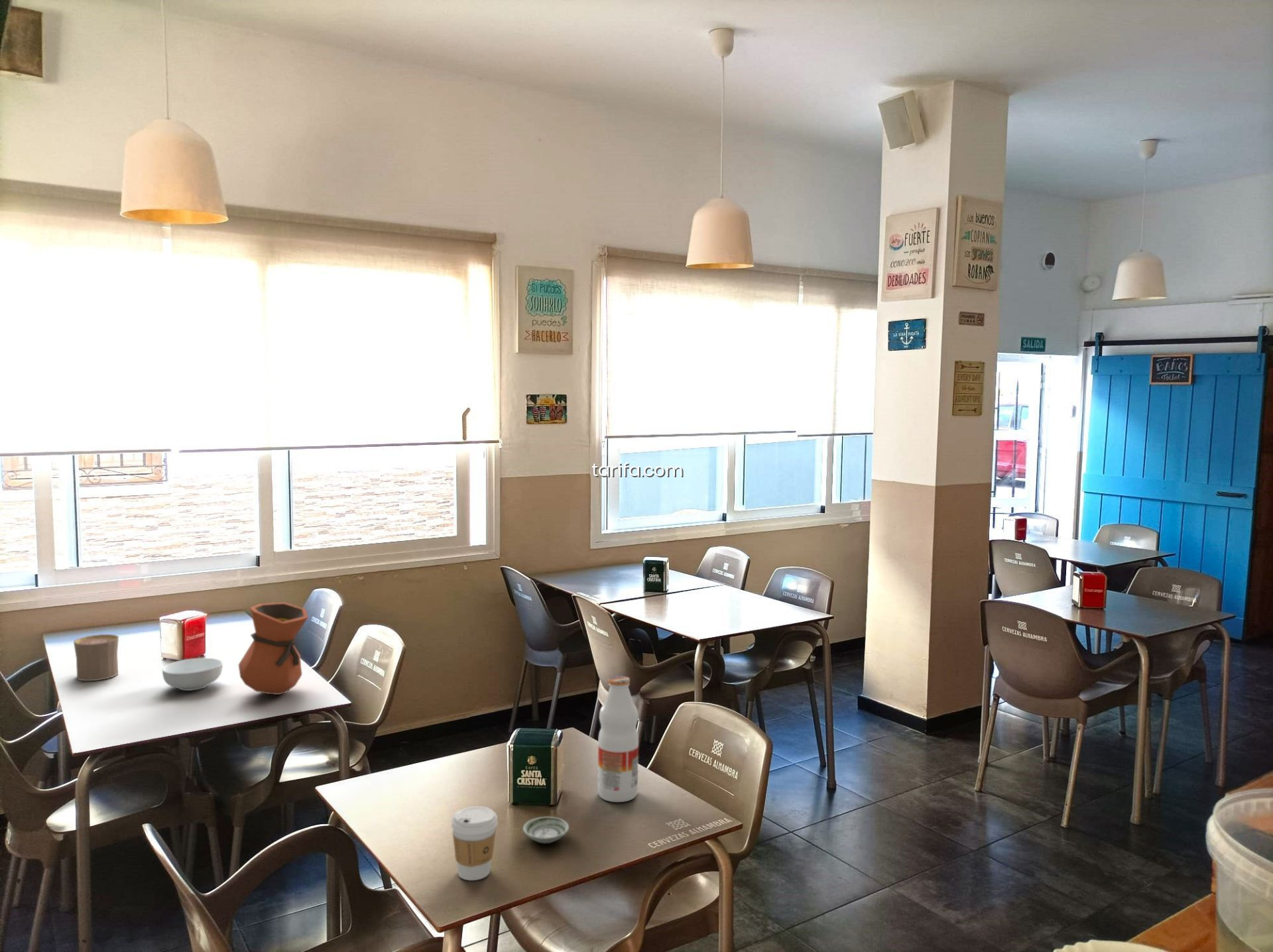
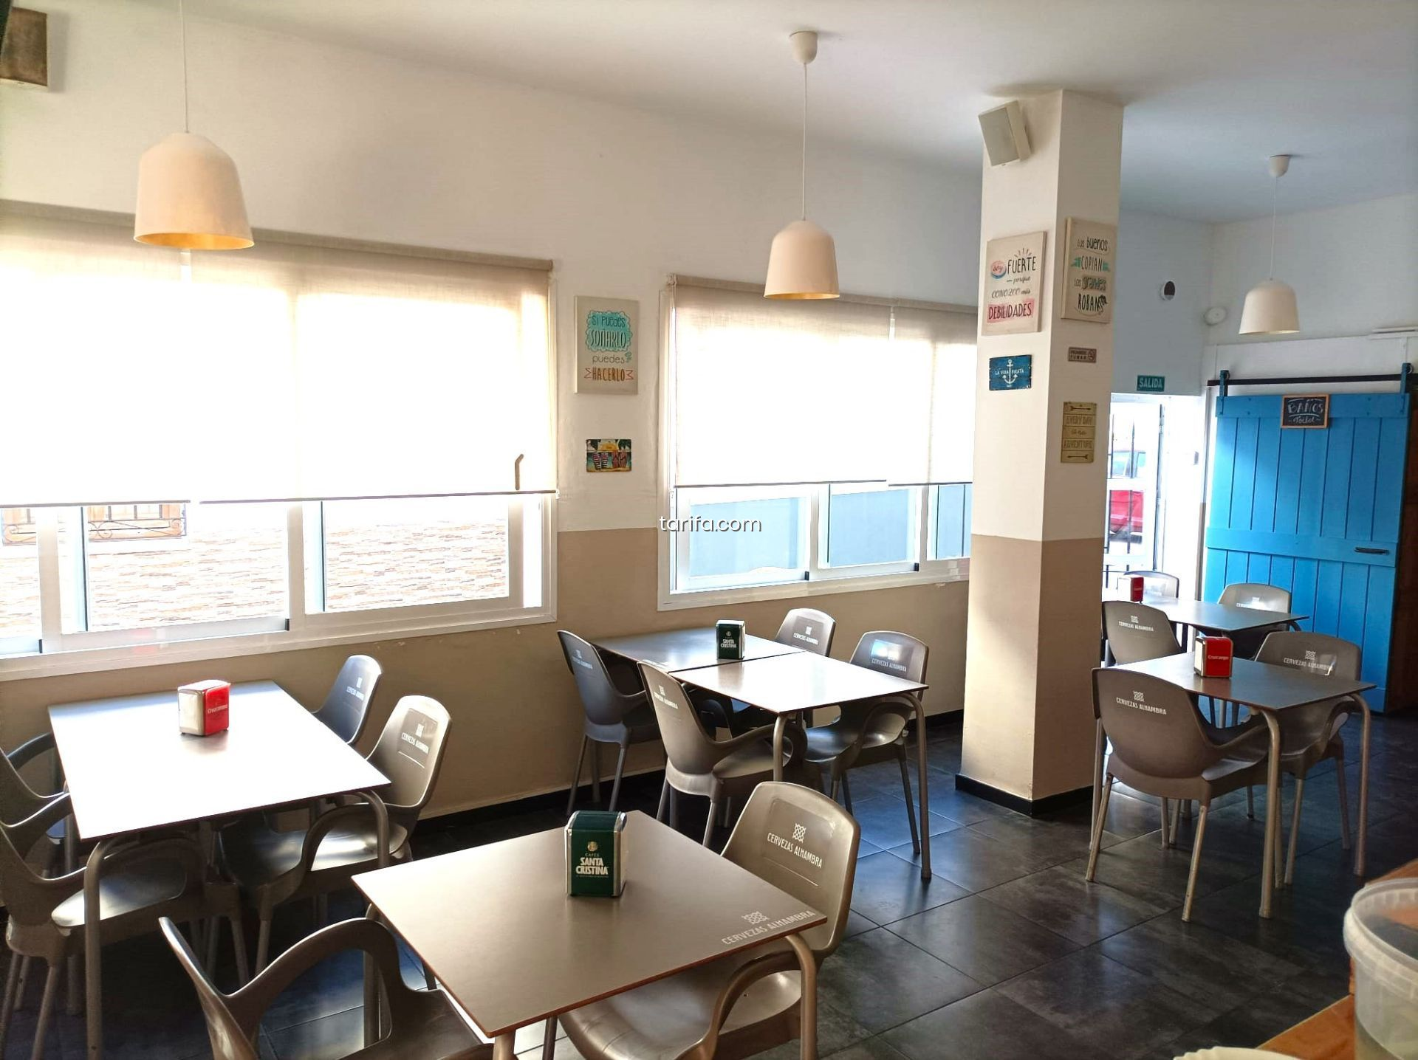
- cereal bowl (193, 676)
- vase (276, 649)
- juice bottle (618, 737)
- coffee cup (474, 842)
- cup (97, 657)
- saucer (546, 832)
